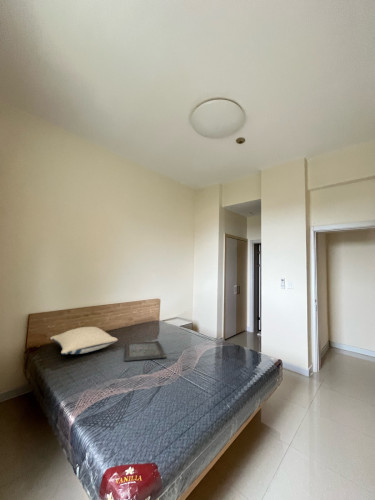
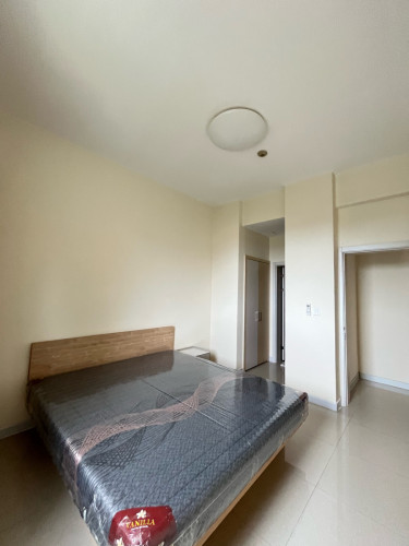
- pillow (83, 339)
- serving tray (144, 349)
